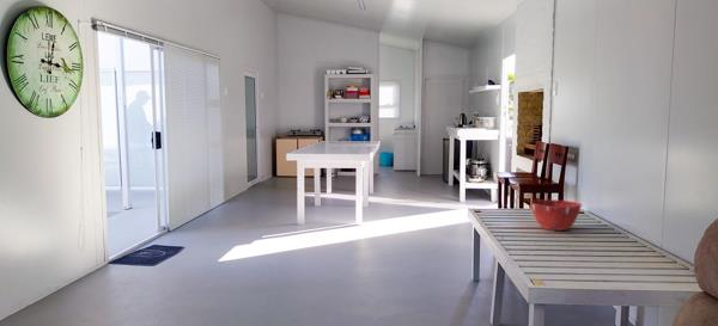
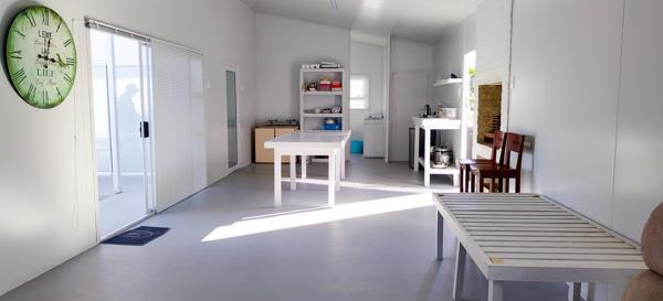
- mixing bowl (554, 215)
